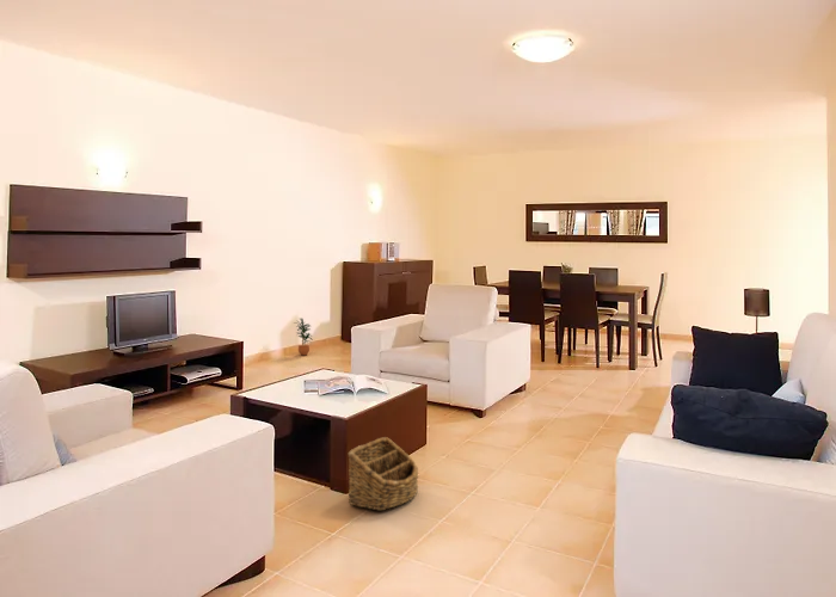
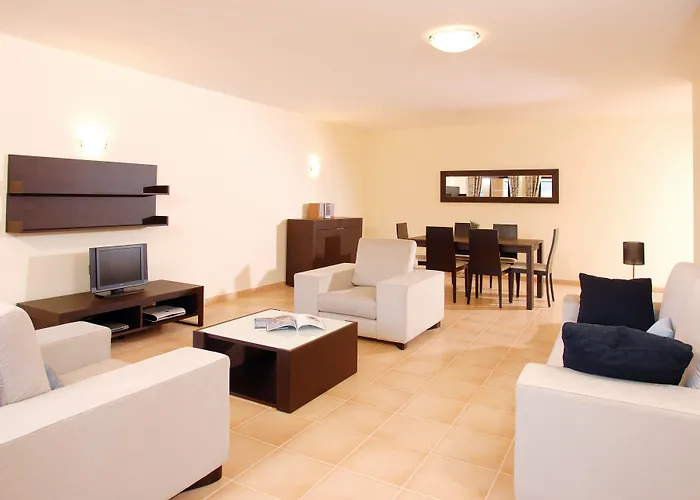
- potted plant (303, 336)
- basket (387, 472)
